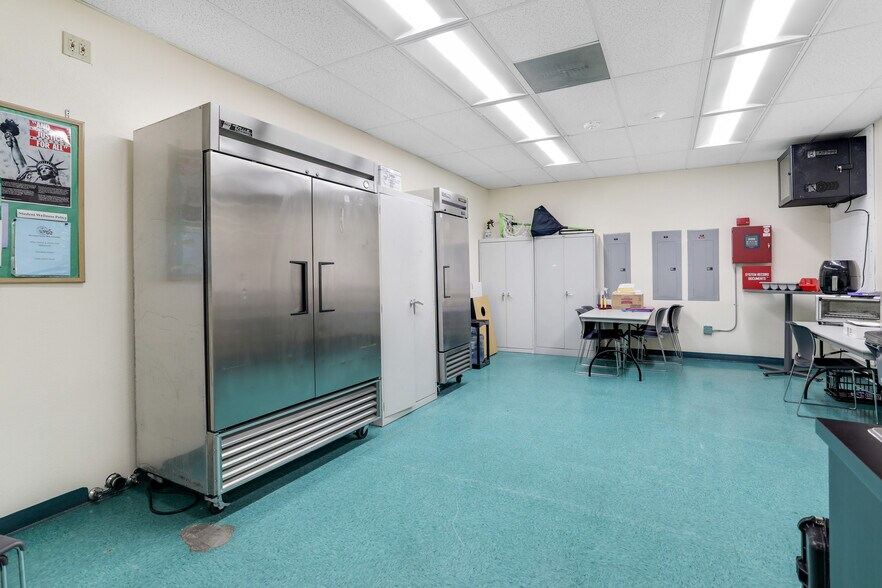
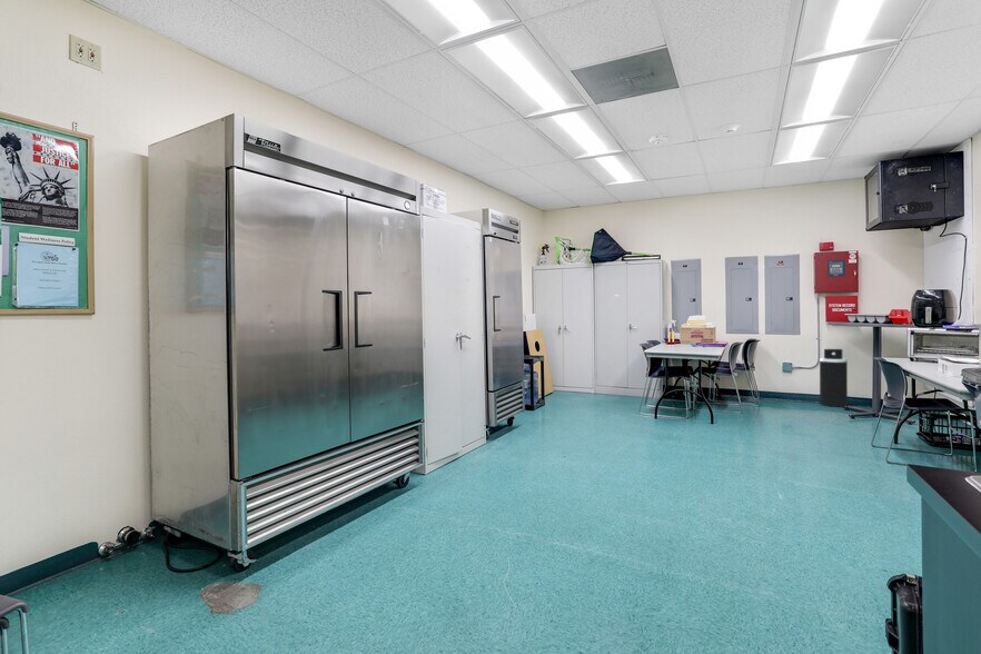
+ trash can (833, 377)
